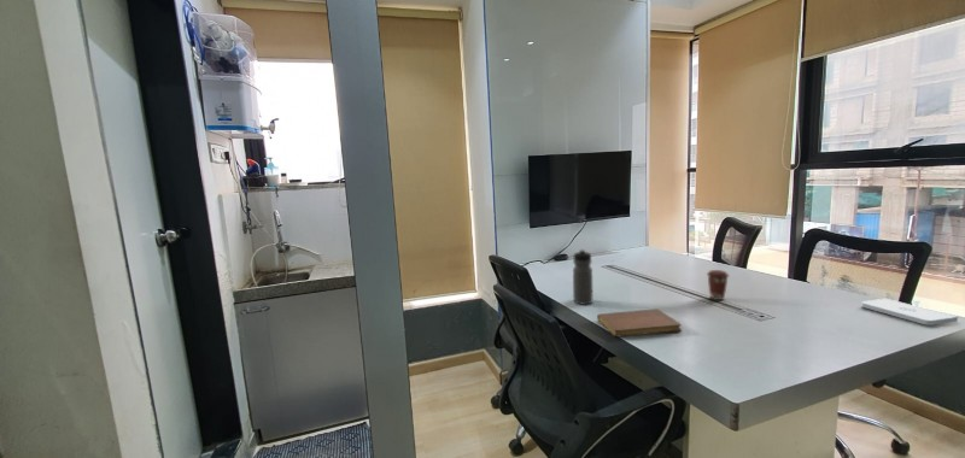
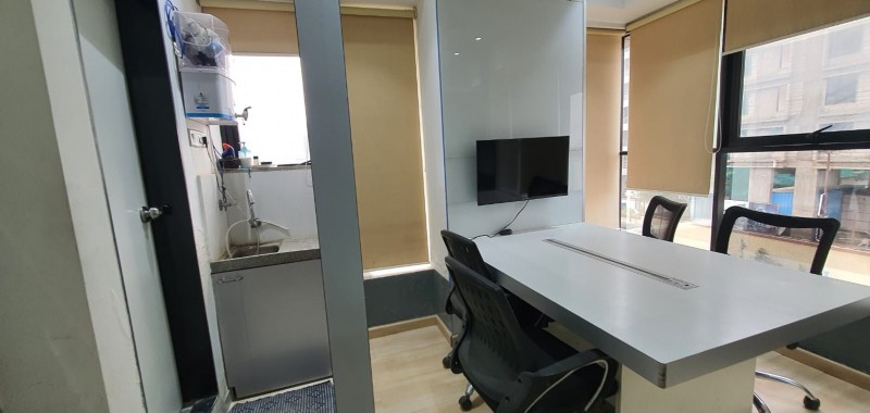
- coffee cup (717, 284)
- notebook (637, 322)
- water bottle (583, 275)
- notepad (905, 311)
